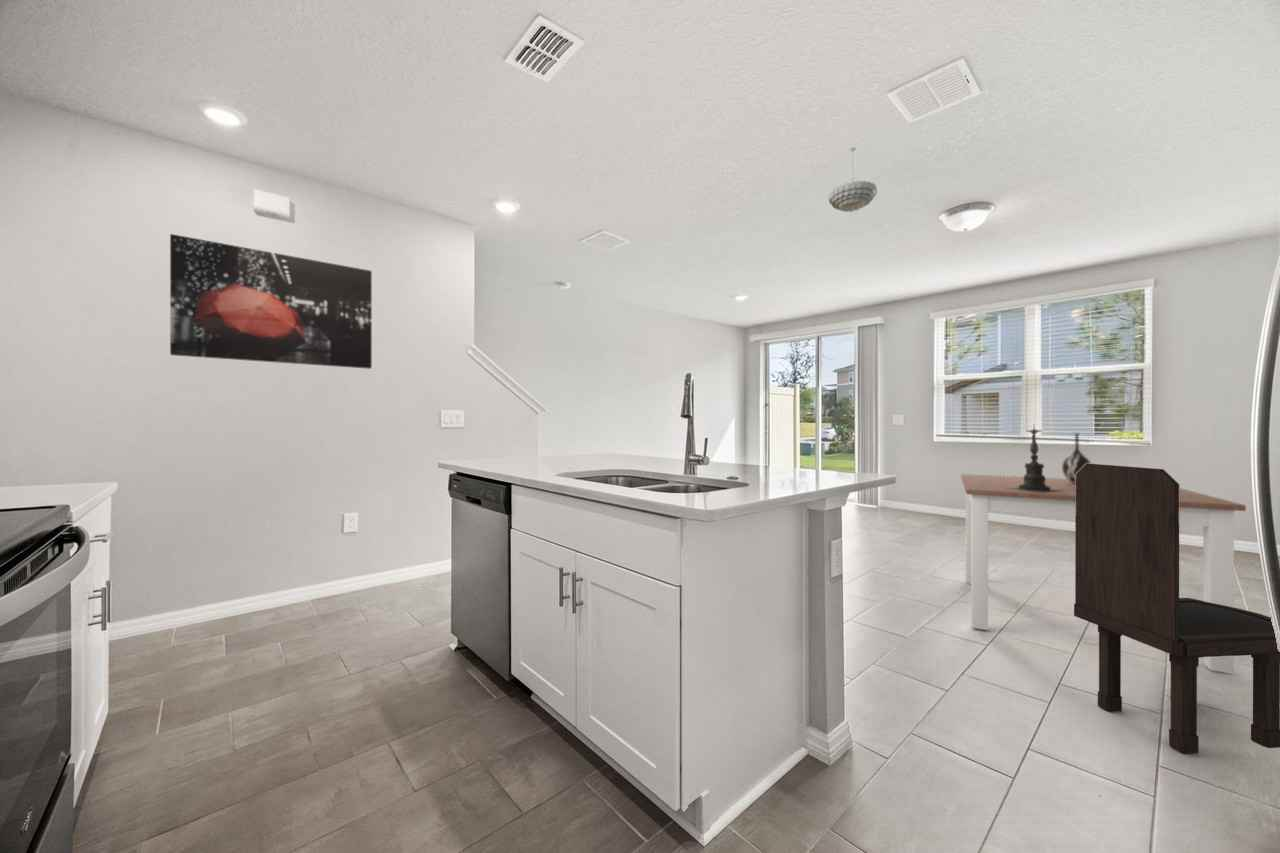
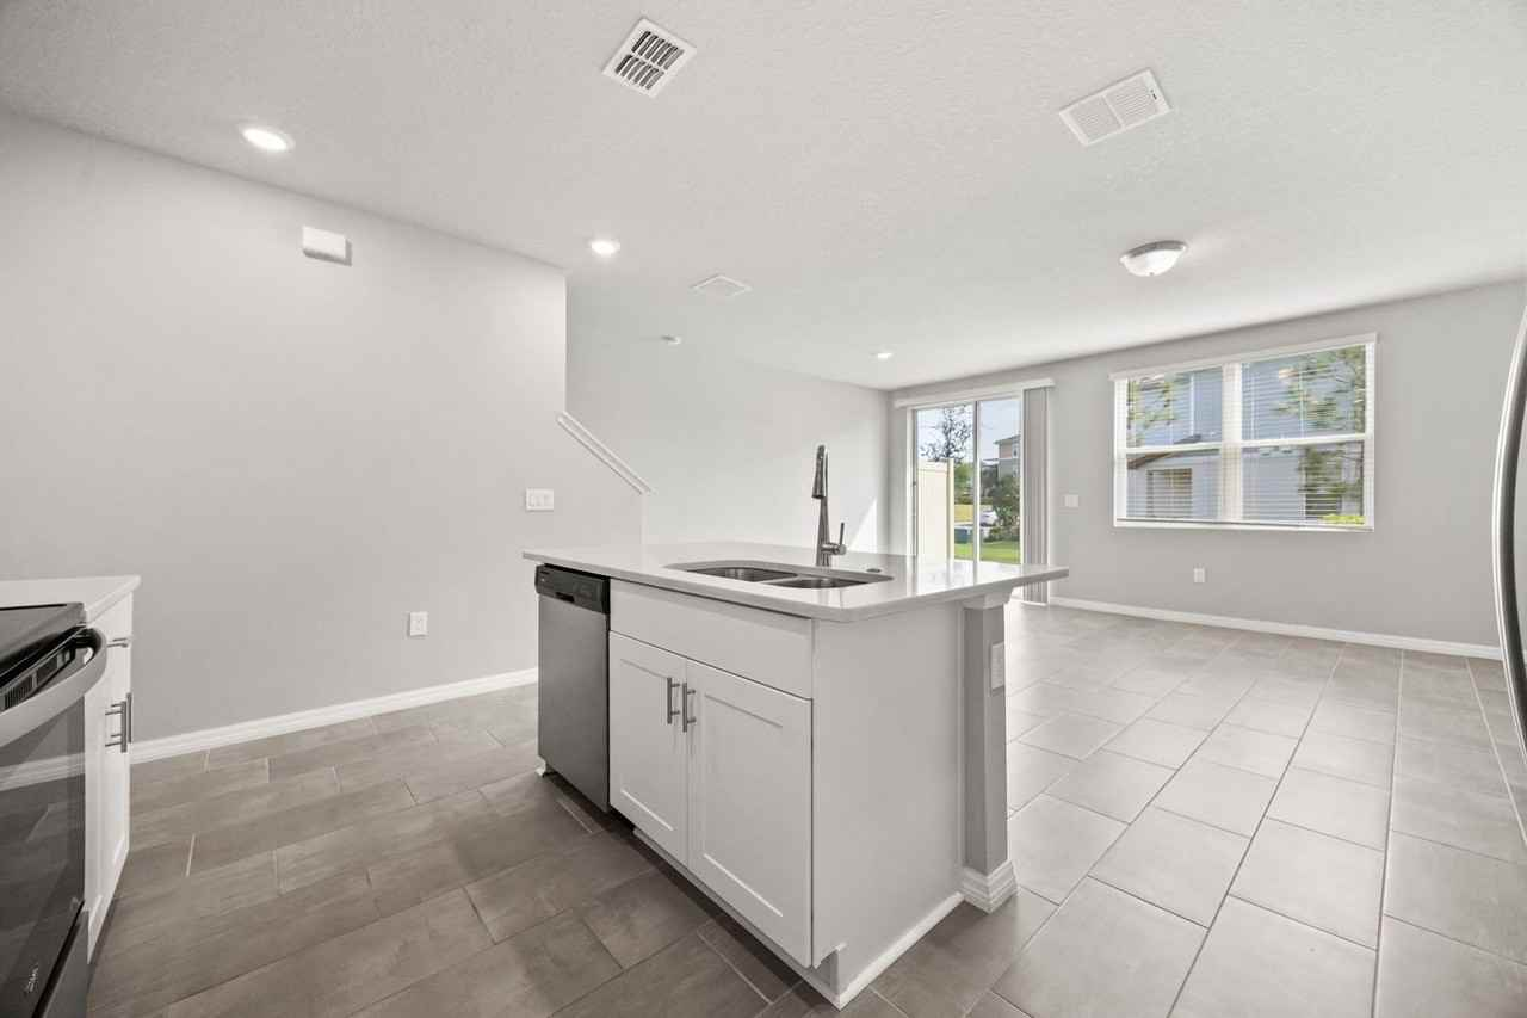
- candle holder (1034, 454)
- chandelier (853, 179)
- dining table (1073, 516)
- wall art (281, 308)
- vase (1076, 458)
- dining chair (1184, 598)
